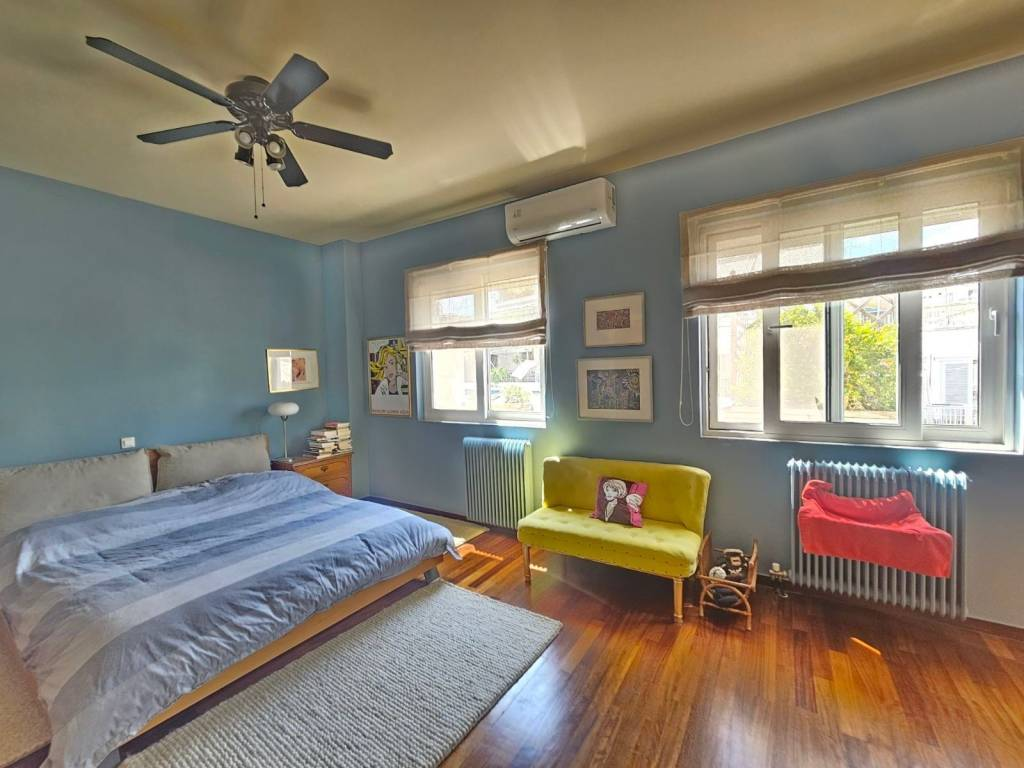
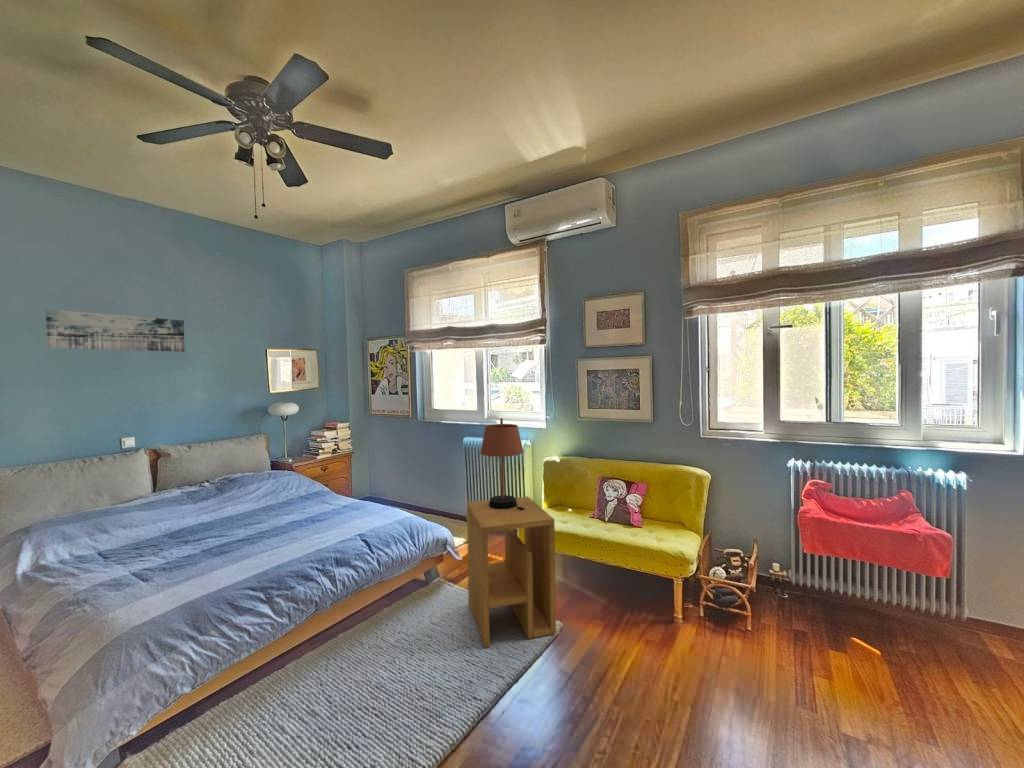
+ wall art (121, 332)
+ table lamp (502, 461)
+ side table (508, 563)
